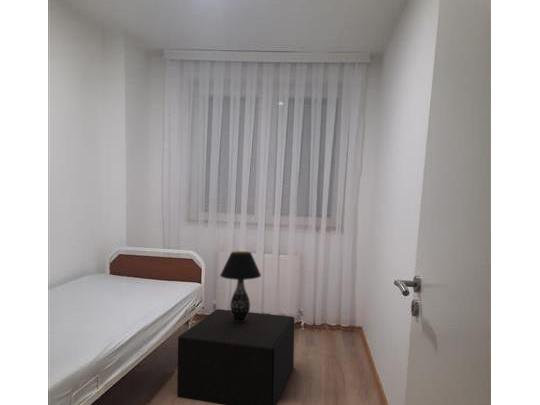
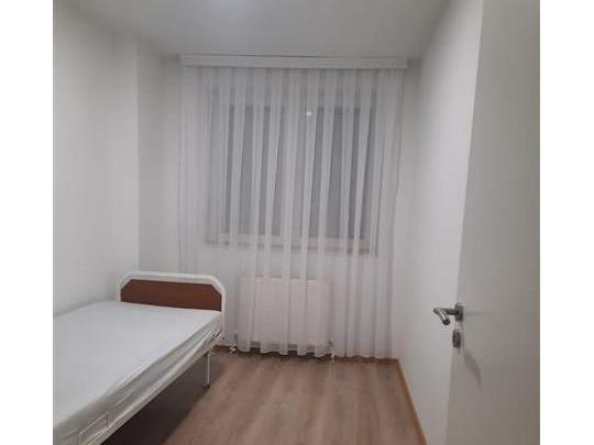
- nightstand (240, 353)
- table lamp (240, 286)
